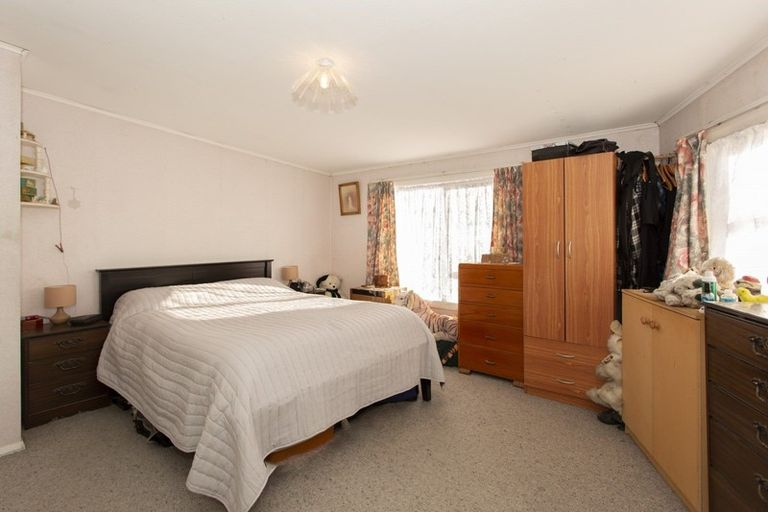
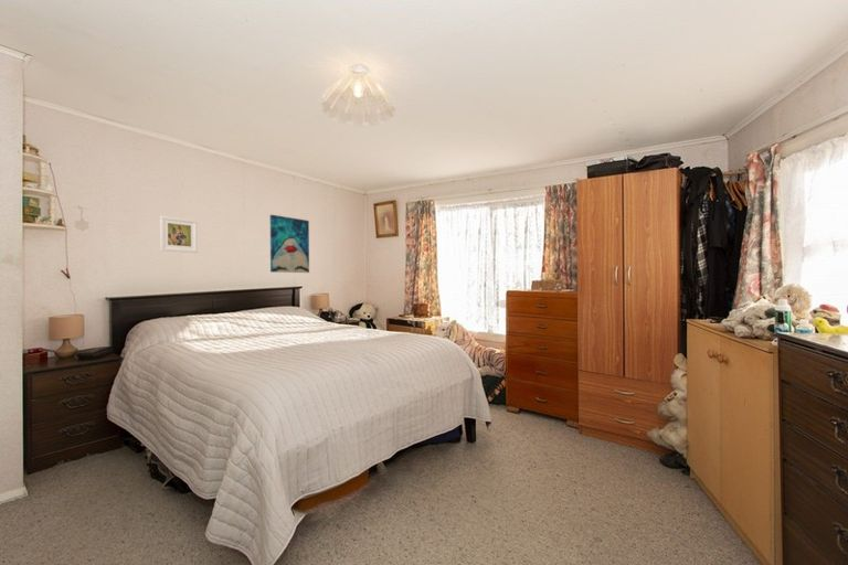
+ wall art (290, 245)
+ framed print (179, 235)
